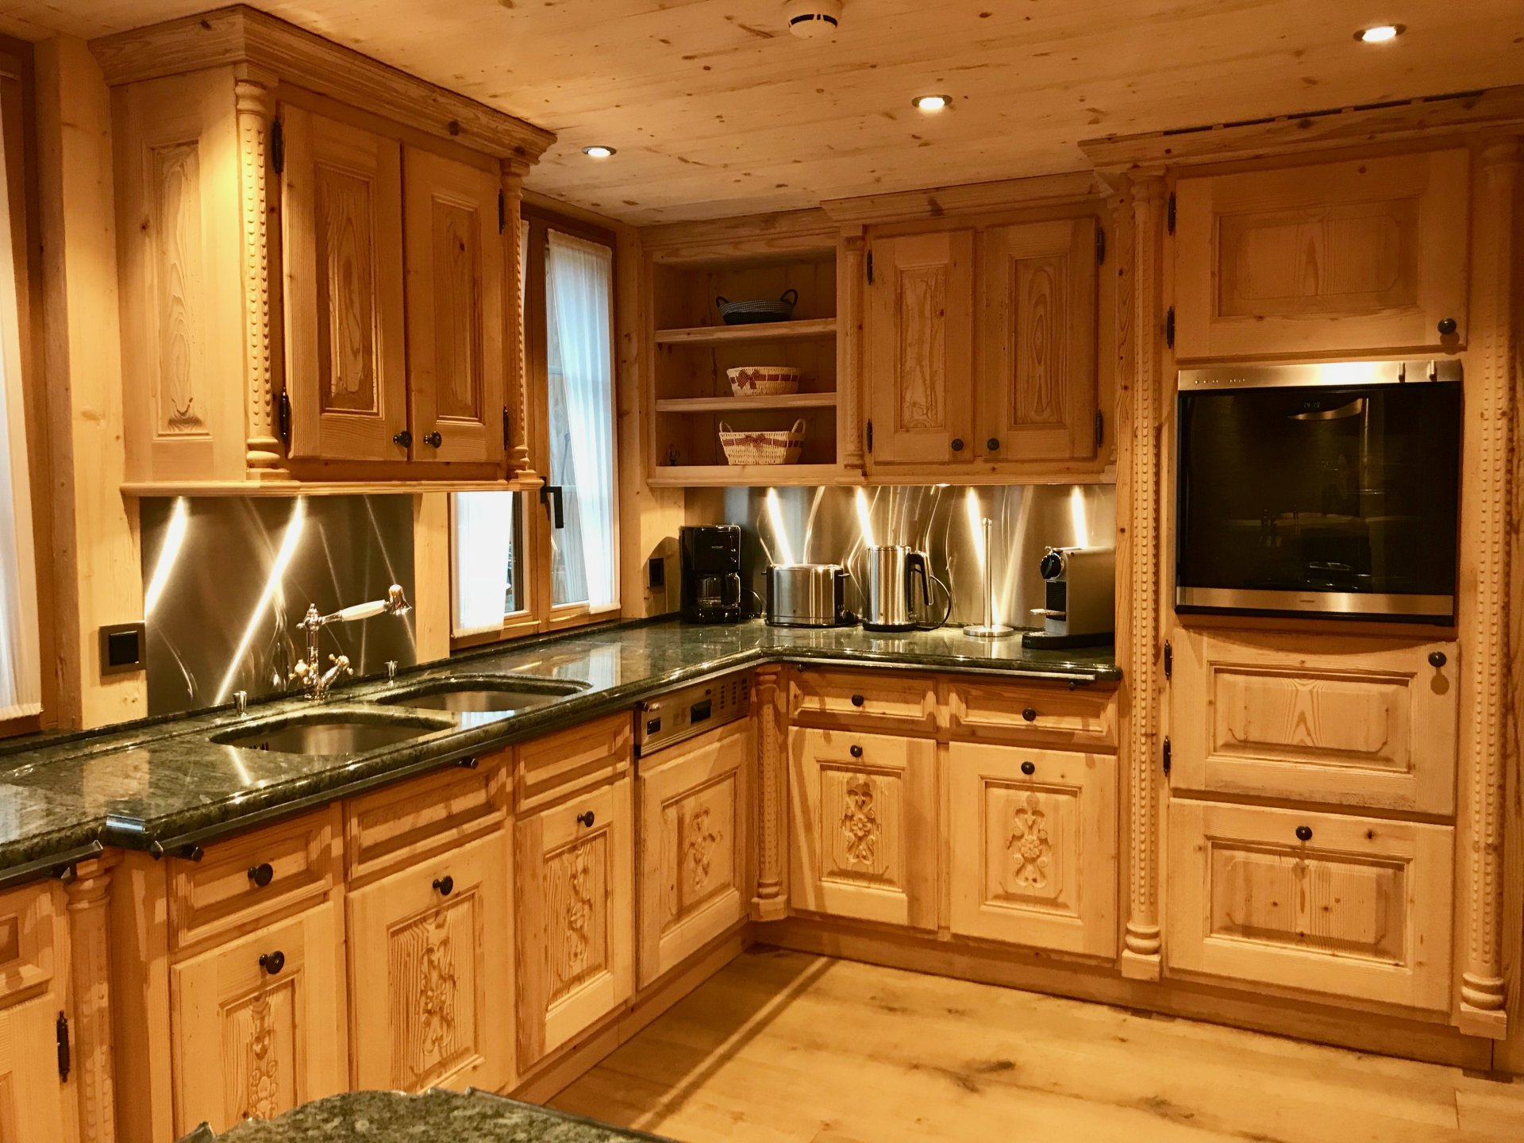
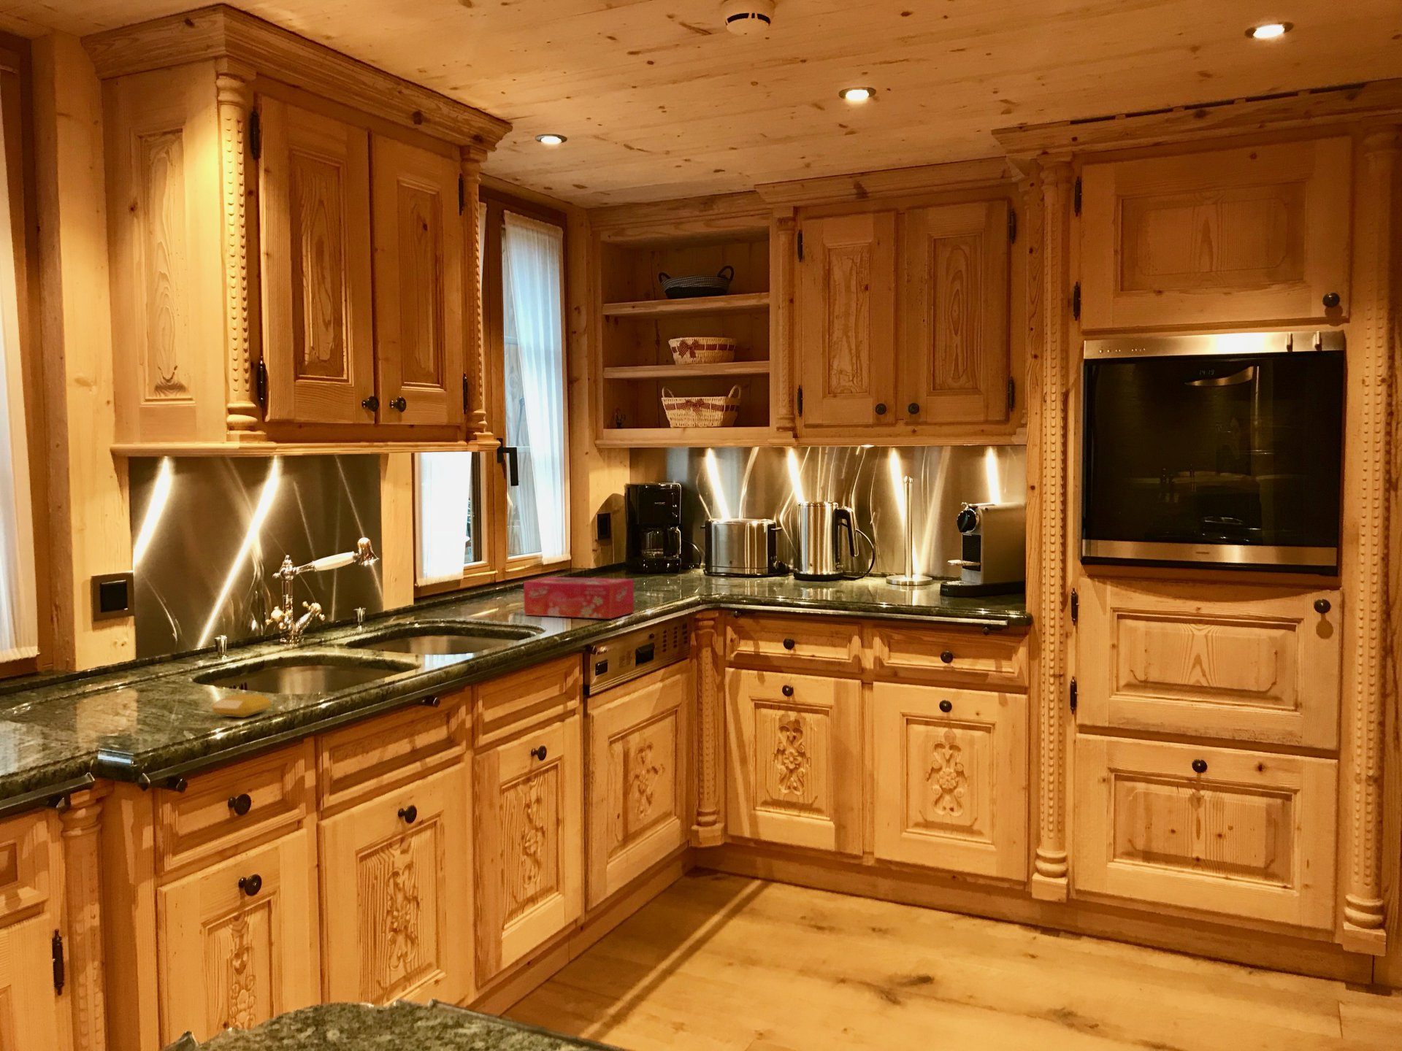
+ tissue box (580, 597)
+ soap bar (242, 705)
